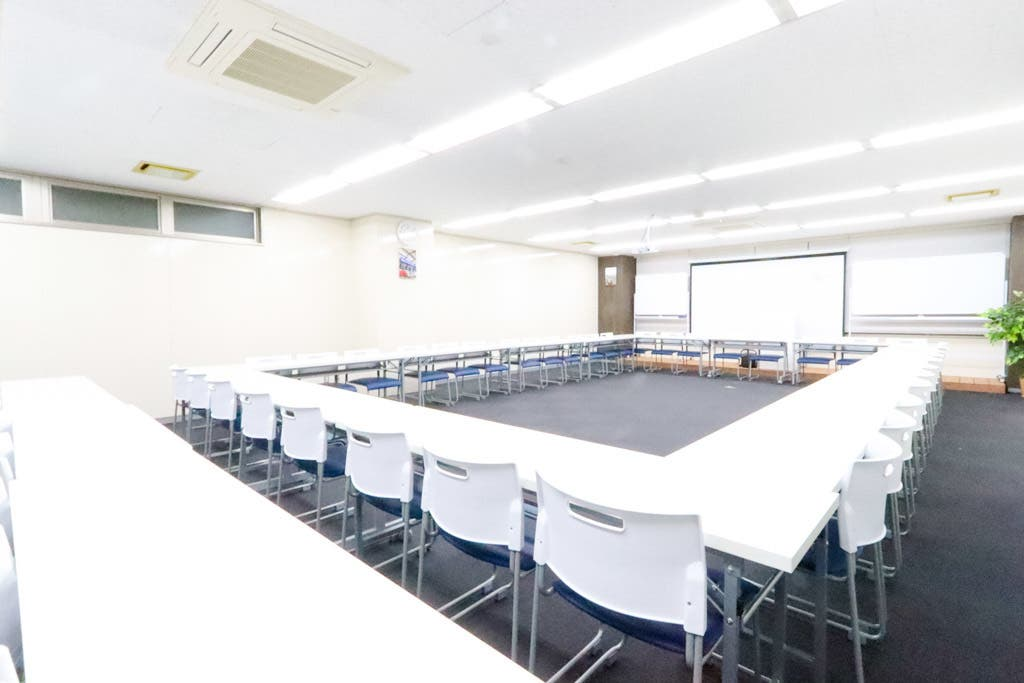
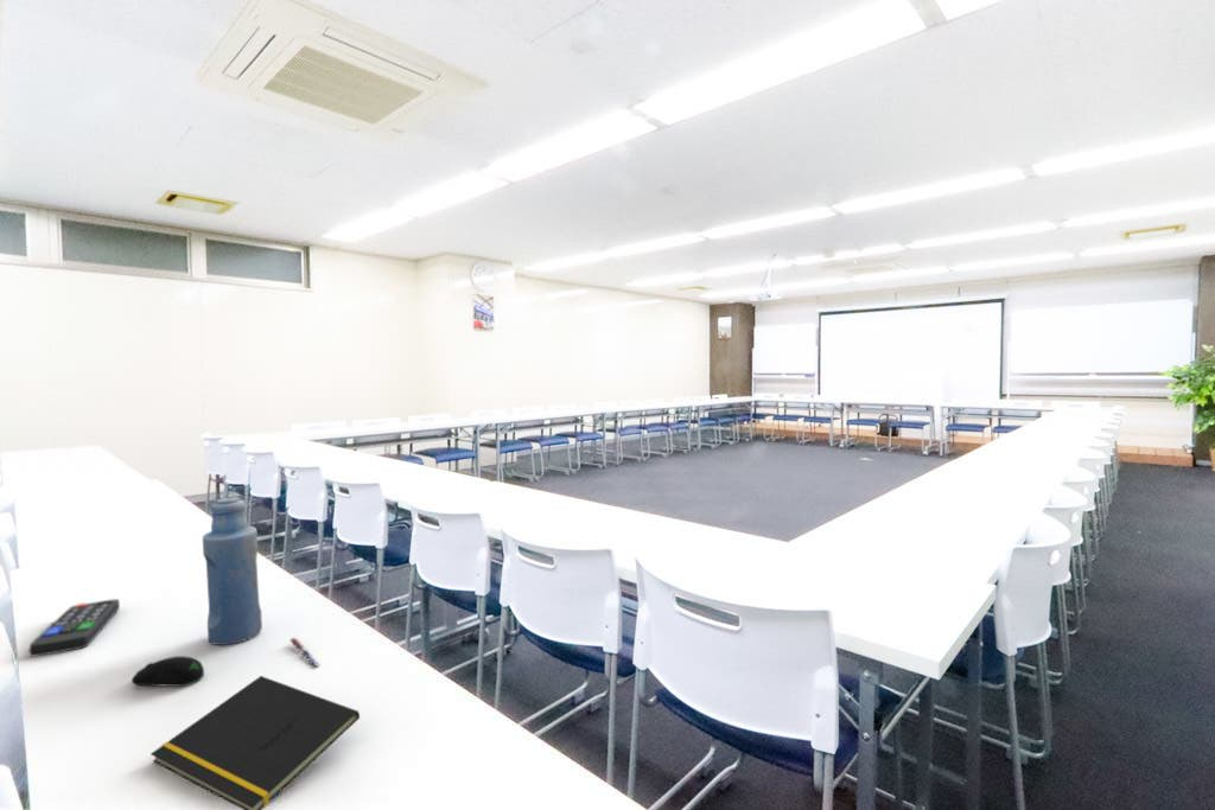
+ bottle (231, 567)
+ remote control (78, 624)
+ computer mouse (168, 669)
+ pen (304, 651)
+ notepad (257, 735)
